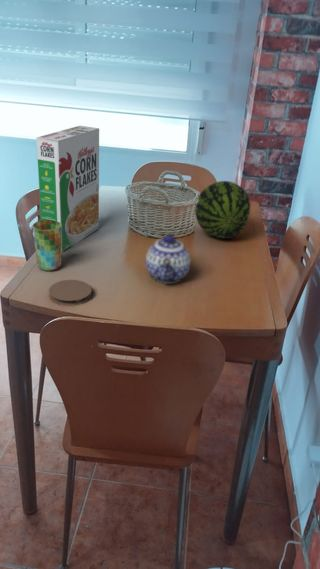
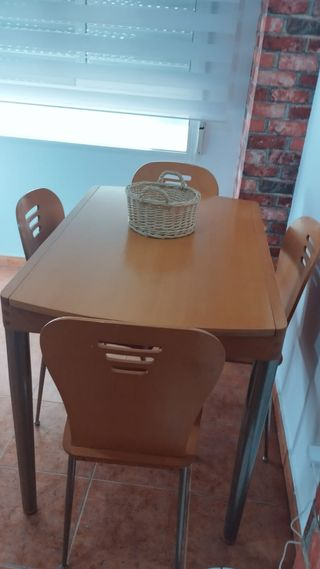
- cereal box (71, 188)
- cup (48, 246)
- coaster (70, 292)
- teapot (168, 257)
- fruit (222, 209)
